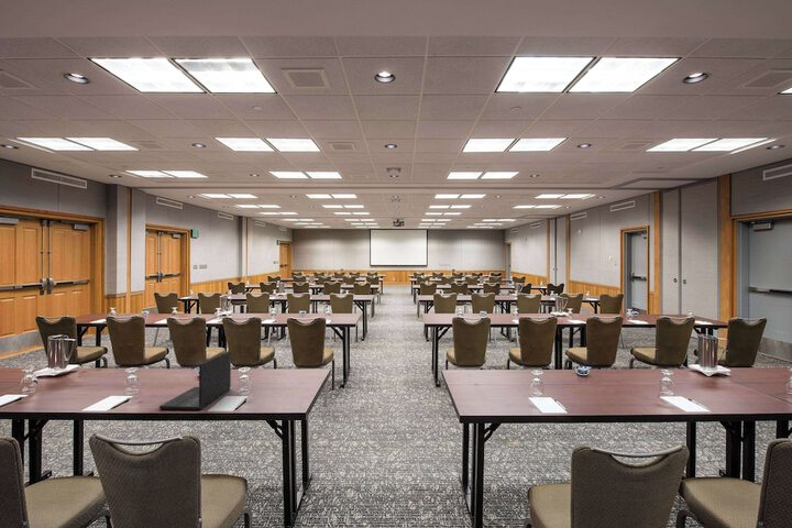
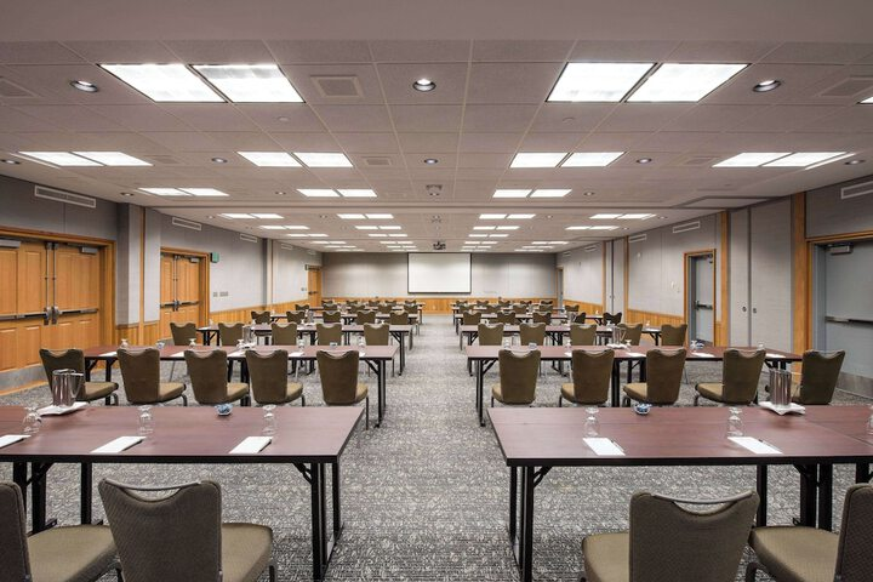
- laptop (199, 377)
